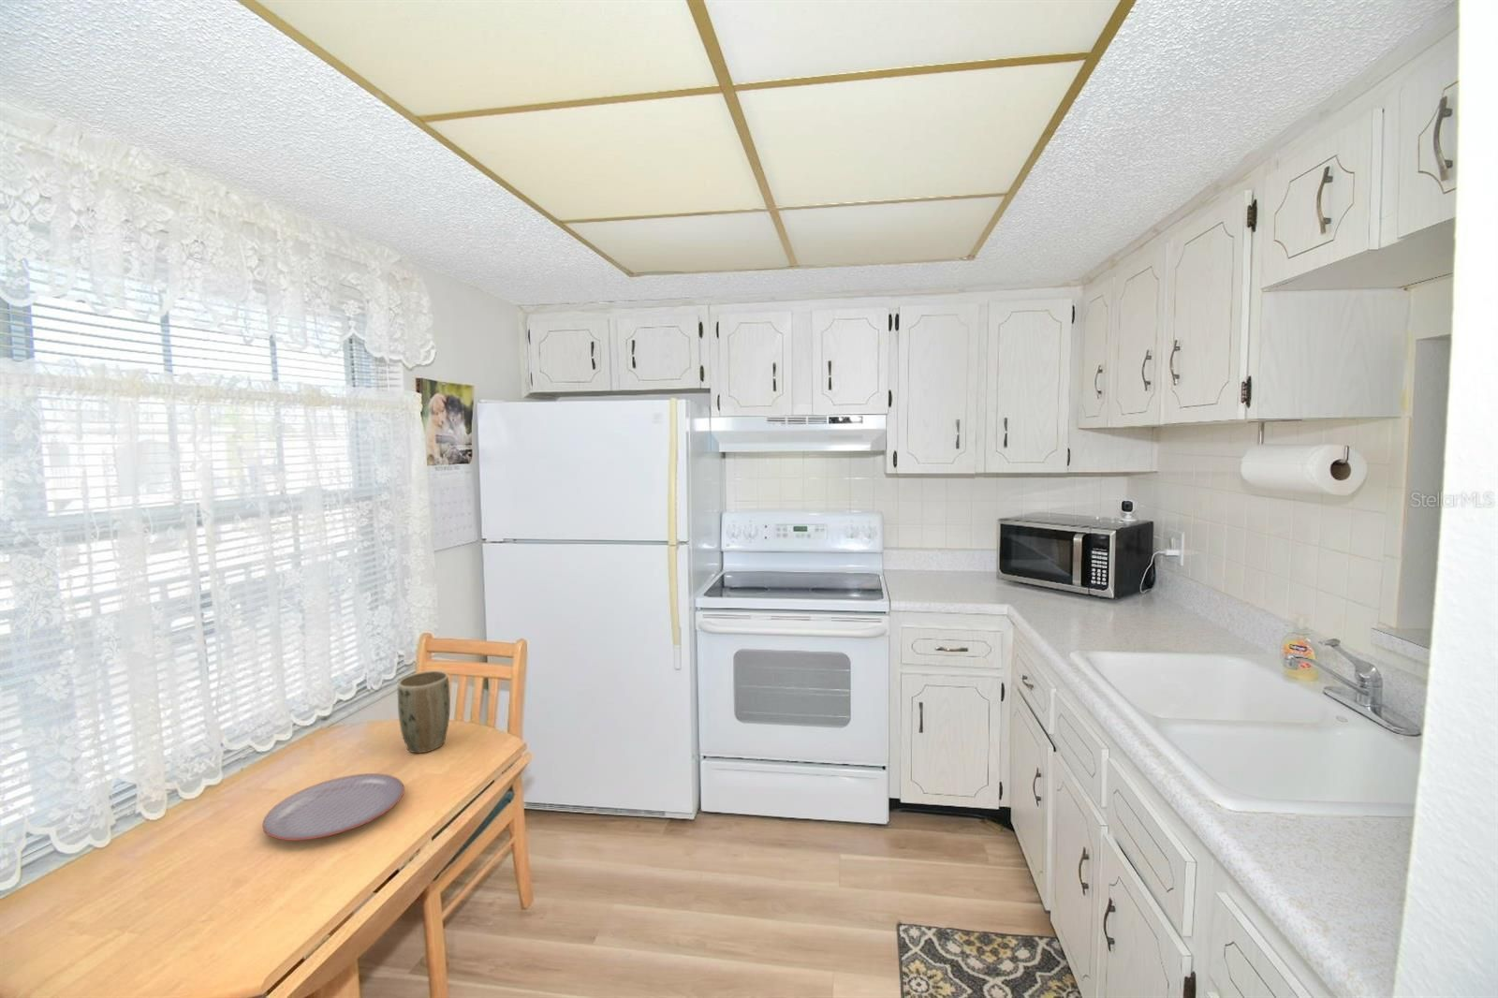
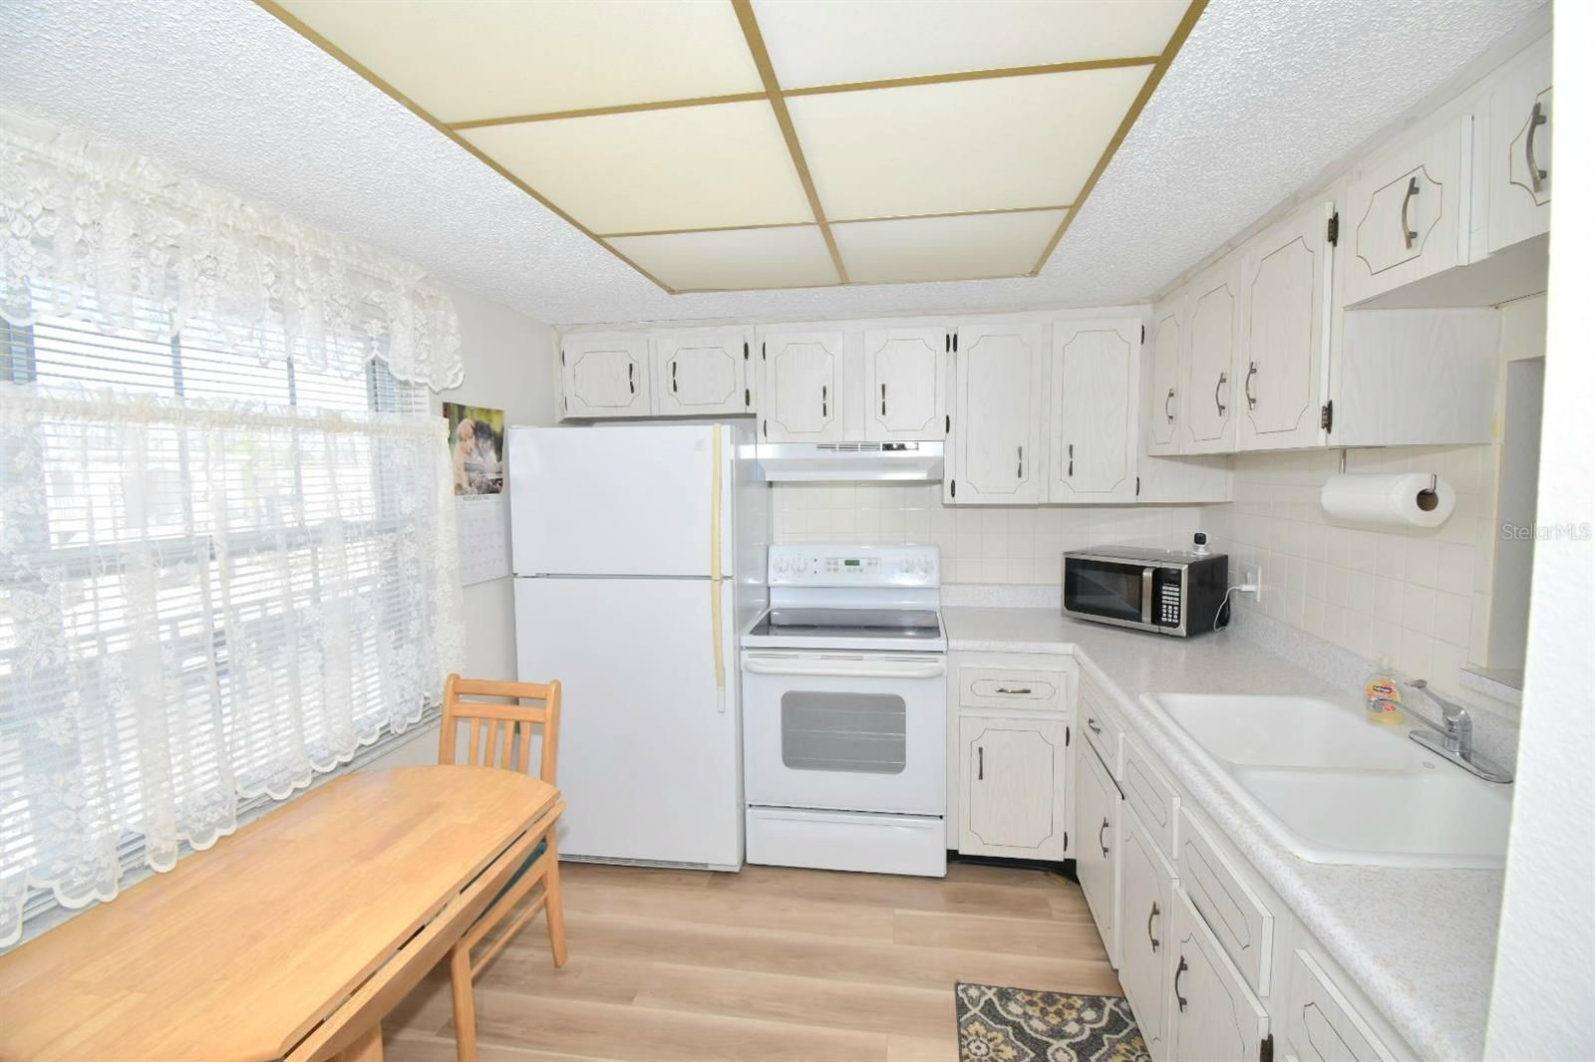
- plate (337, 808)
- plant pot (424, 712)
